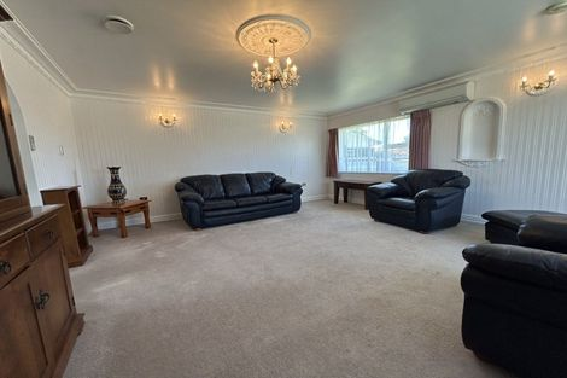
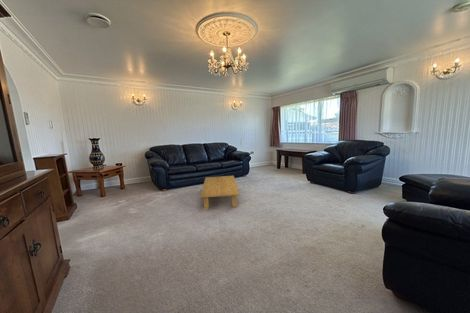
+ coffee table (220, 190)
